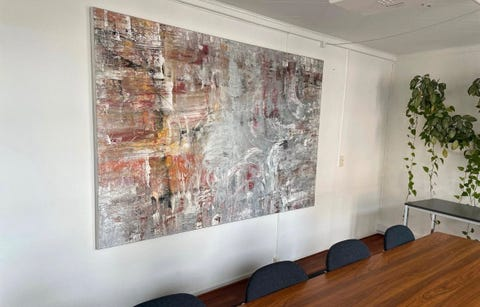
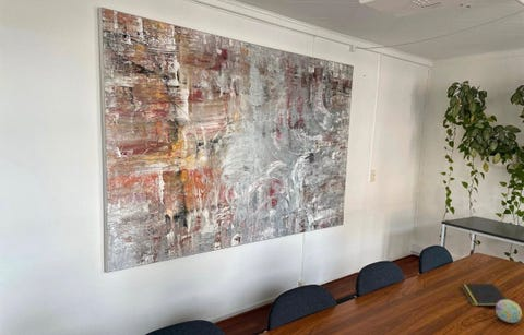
+ decorative ball (508, 310)
+ notepad (483, 294)
